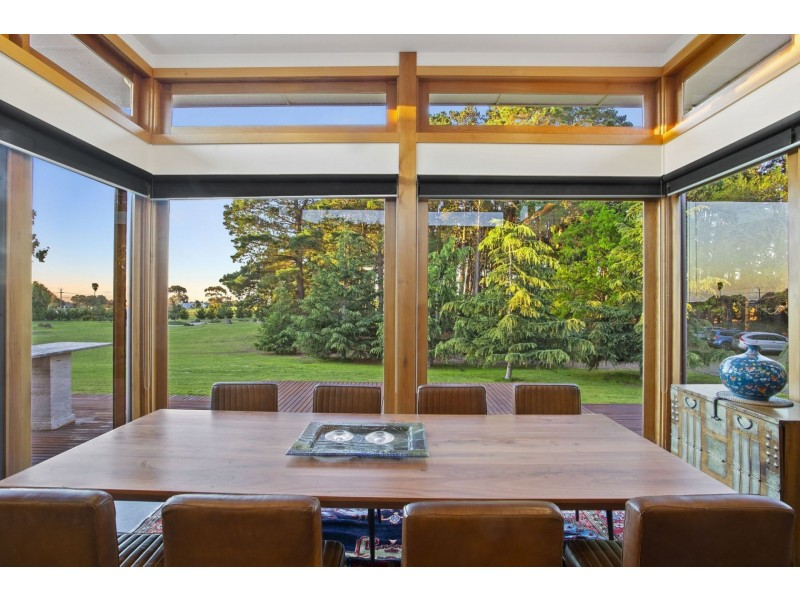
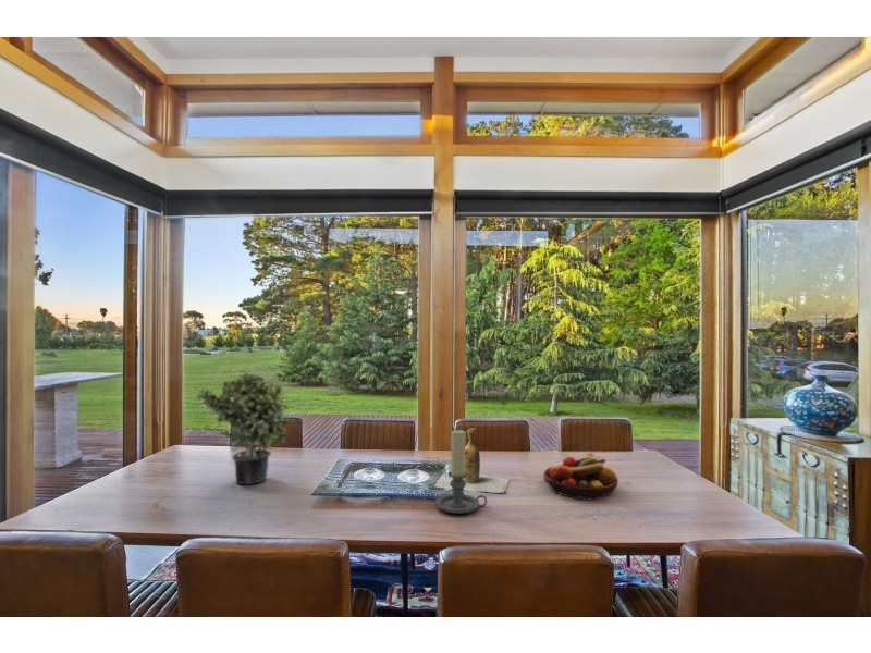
+ fruit bowl (579, 471)
+ wine bottle (471, 455)
+ candle holder (462, 468)
+ potted plant (244, 427)
